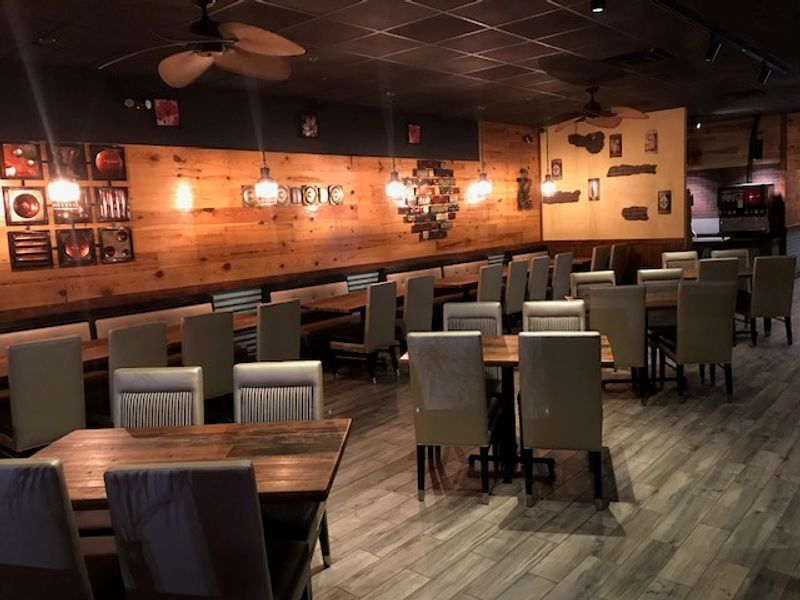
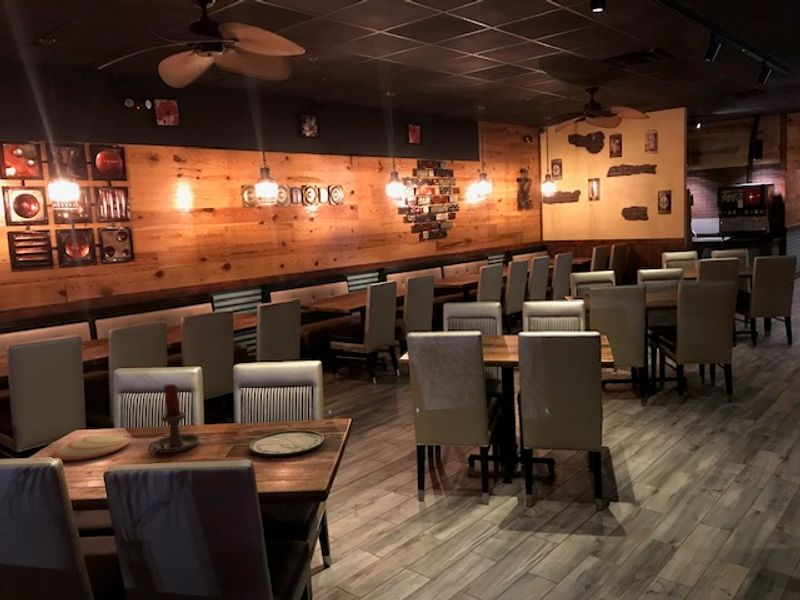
+ plate (287, 442)
+ plate (91, 444)
+ candle holder (168, 417)
